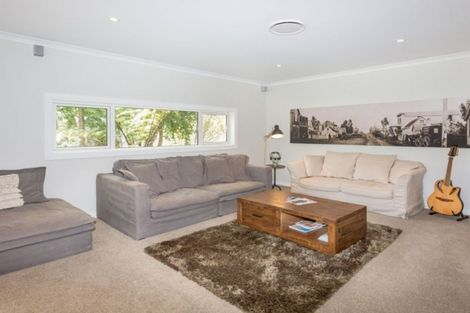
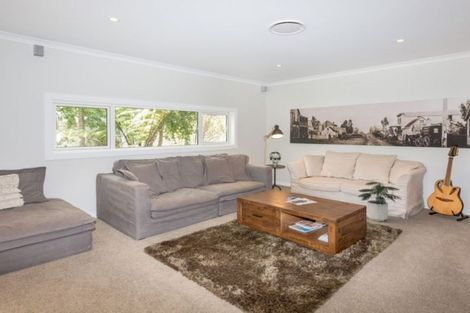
+ potted plant (378, 201)
